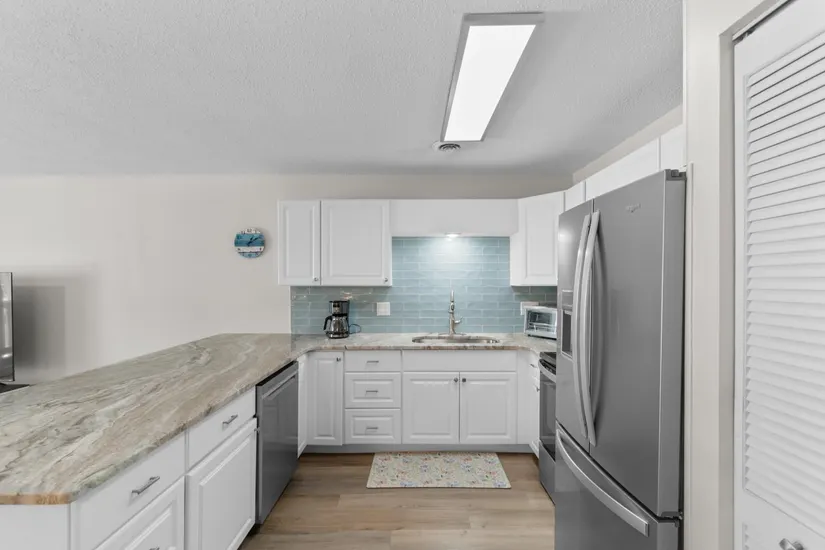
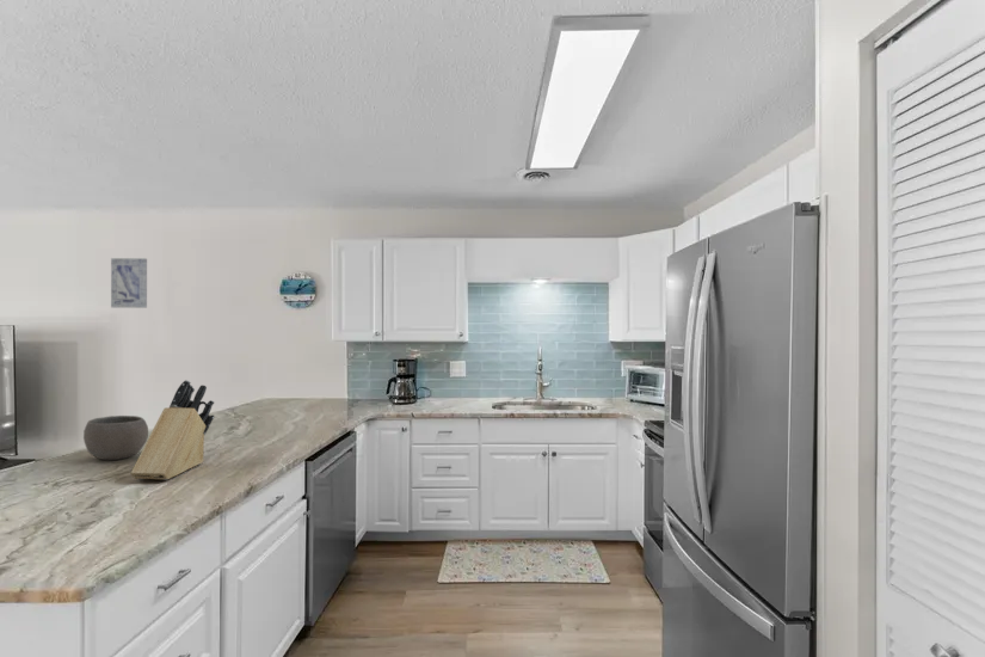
+ knife block (177, 425)
+ bowl (116, 437)
+ wall art (129, 282)
